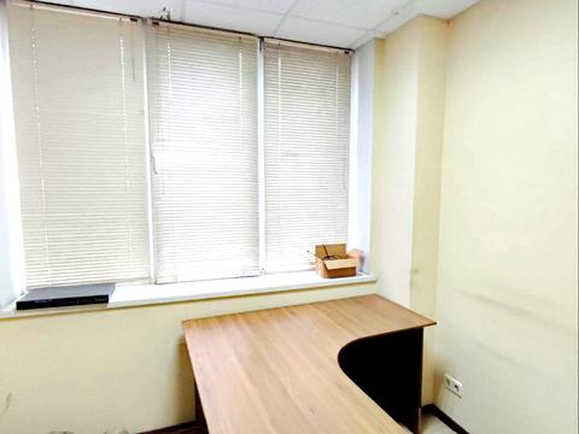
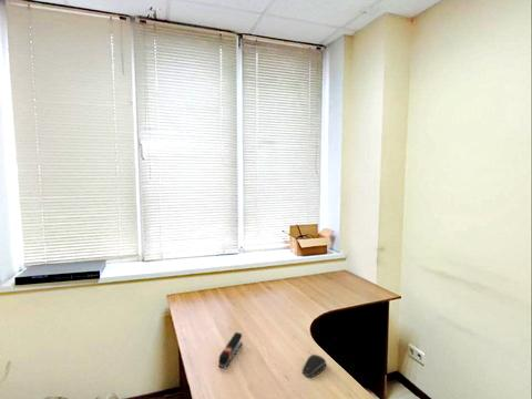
+ stapler (231, 348)
+ computer mouse (314, 364)
